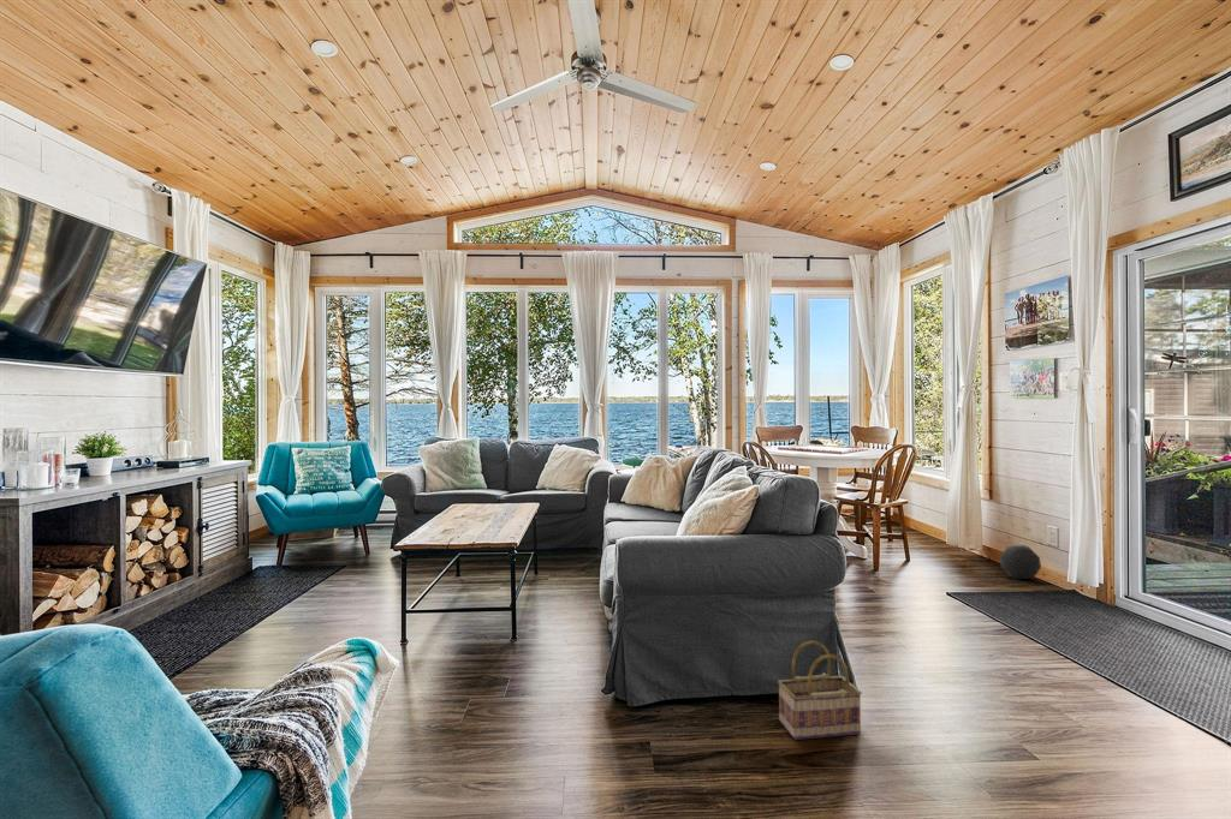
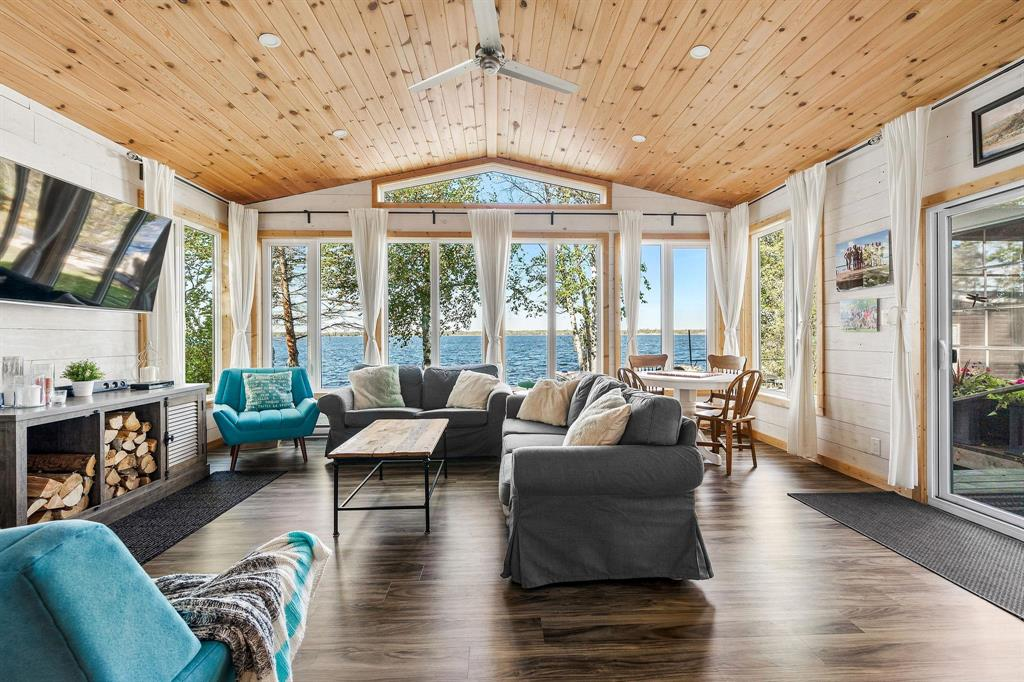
- basket (819, 687)
- ball (1019, 562)
